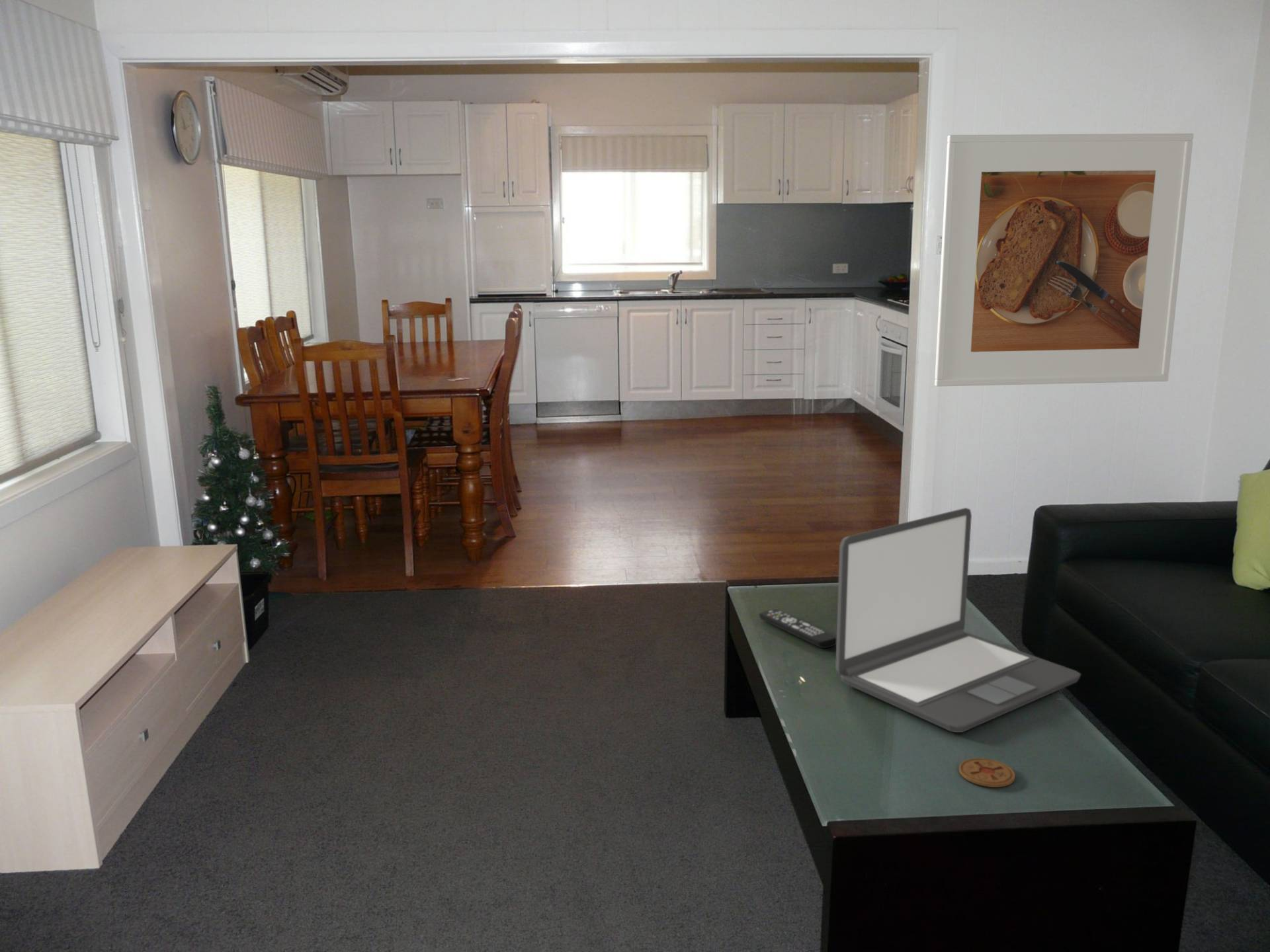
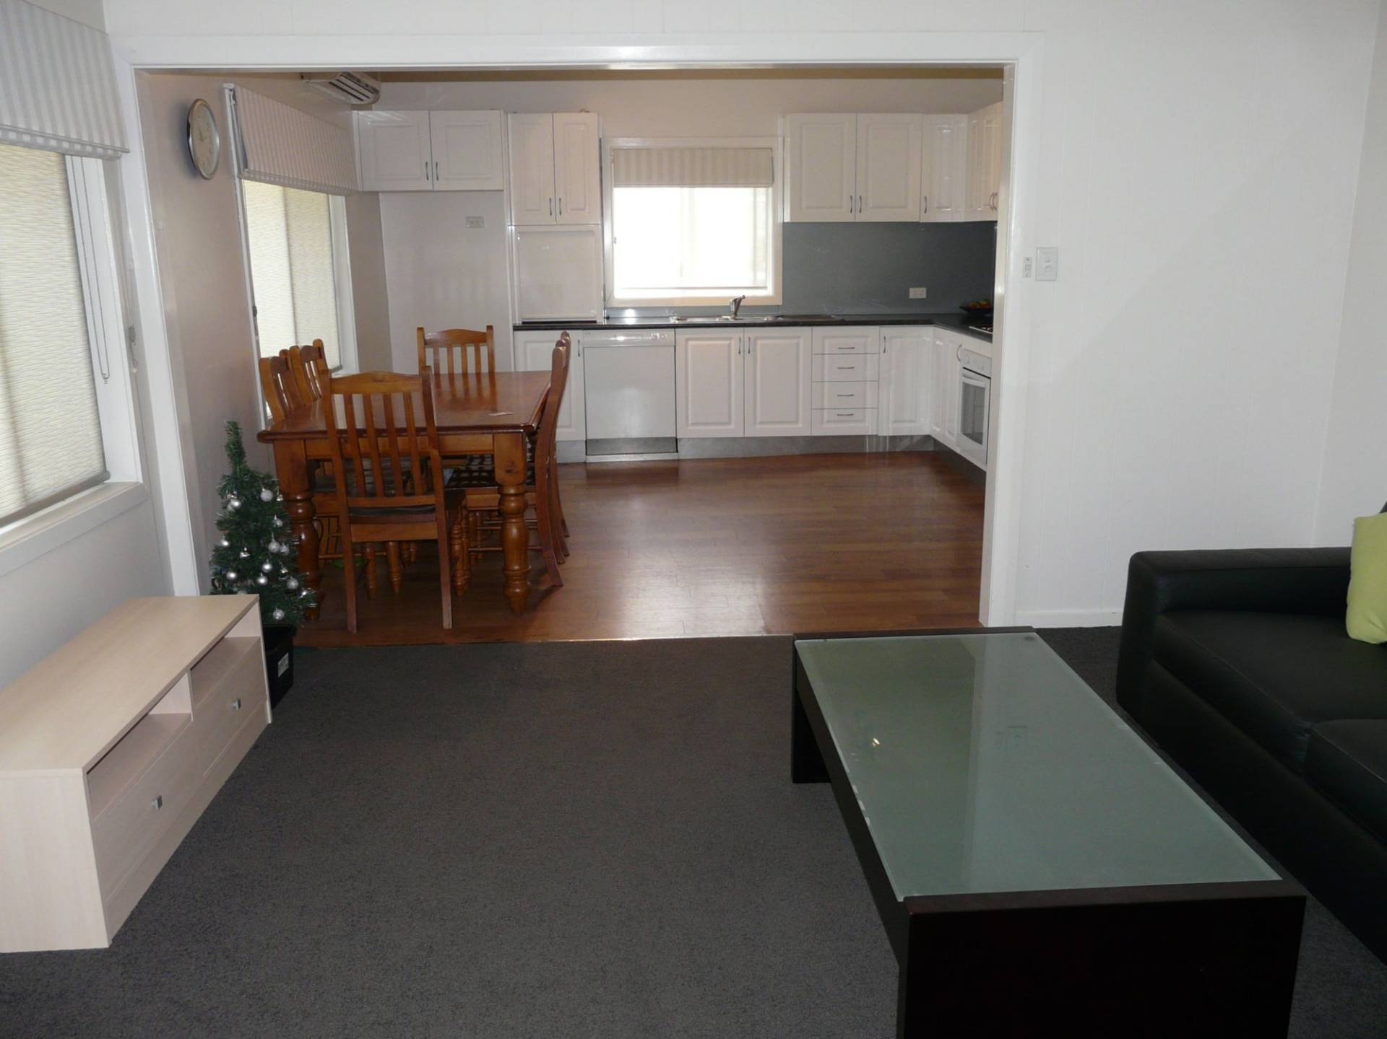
- remote control (797, 627)
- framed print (1061, 262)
- coaster (986, 772)
- laptop (961, 610)
